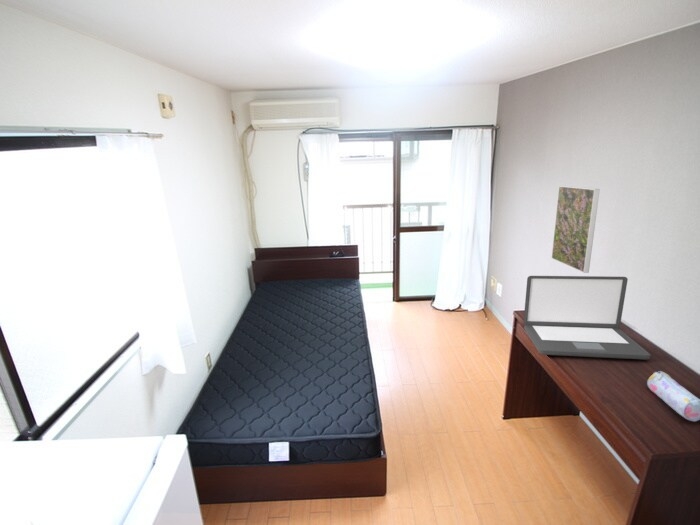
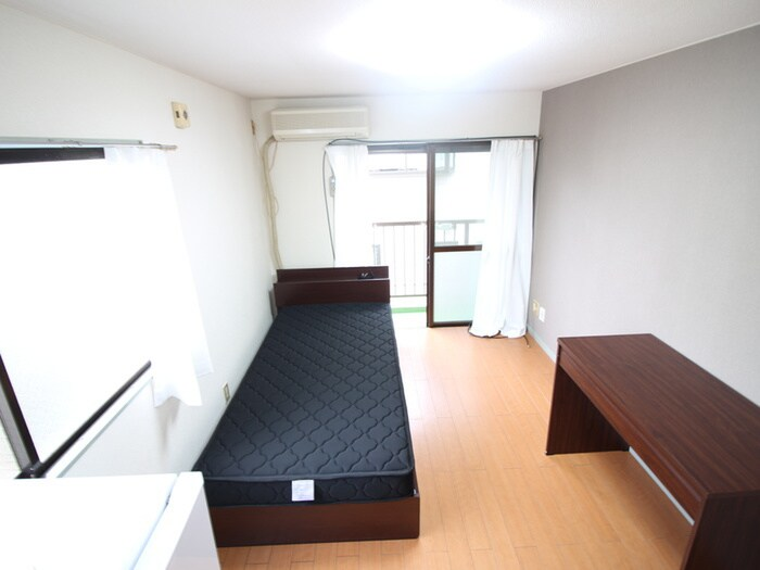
- pencil case (676, 394)
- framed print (573, 227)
- laptop (584, 314)
